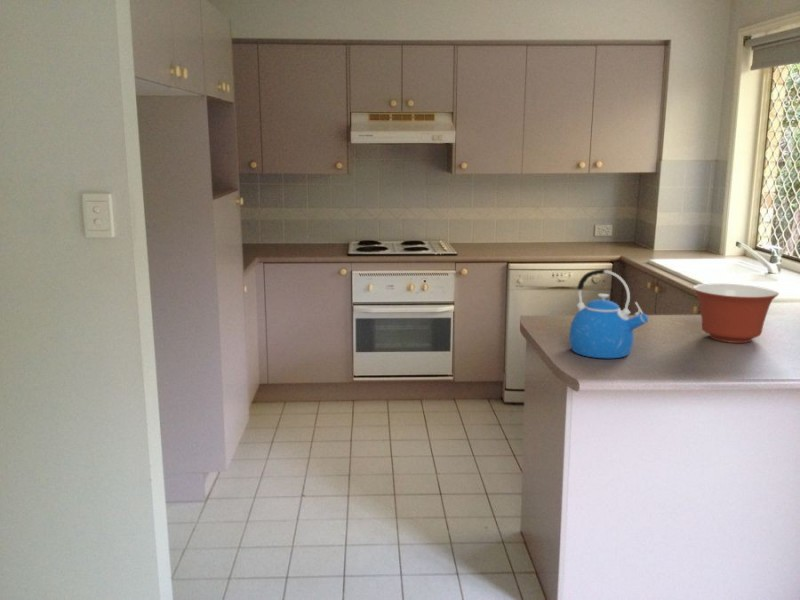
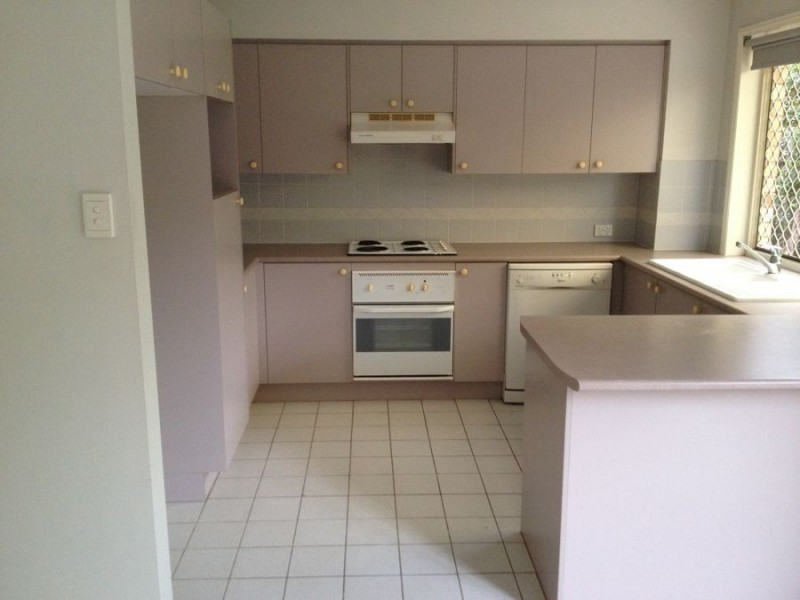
- kettle (609, 311)
- mixing bowl (732, 314)
